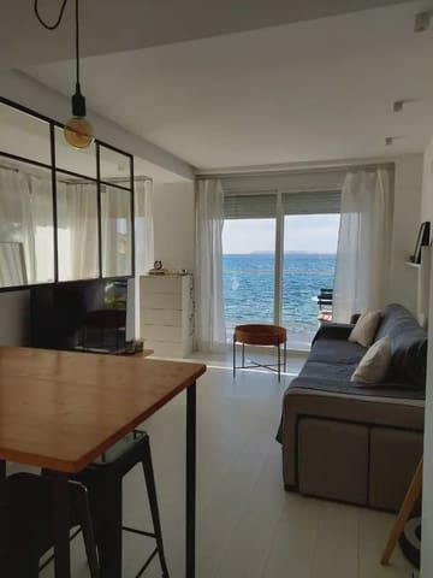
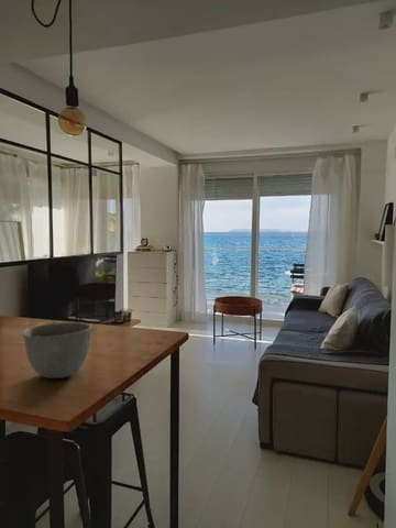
+ bowl (58, 351)
